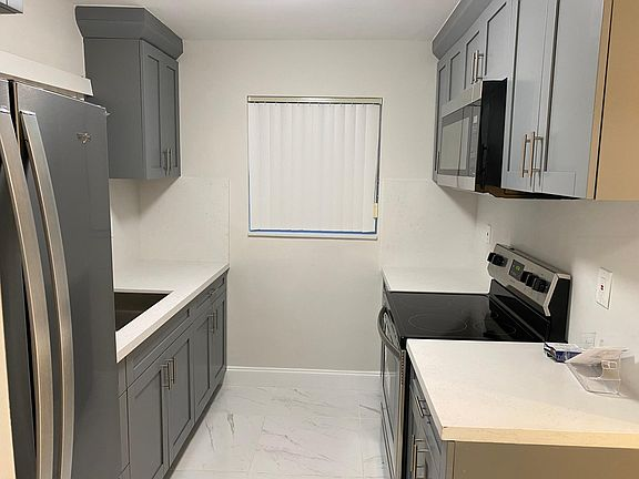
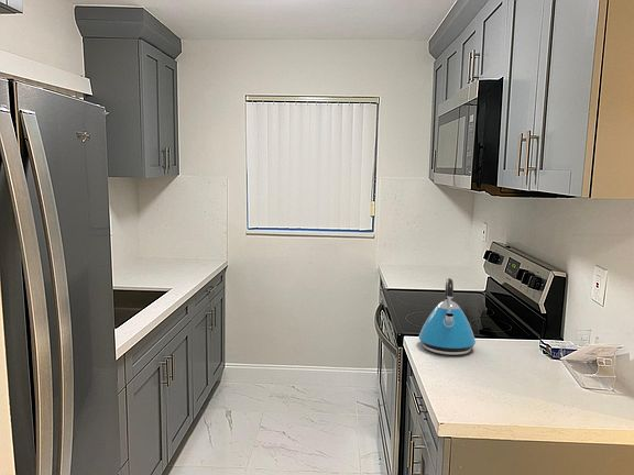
+ kettle (448, 312)
